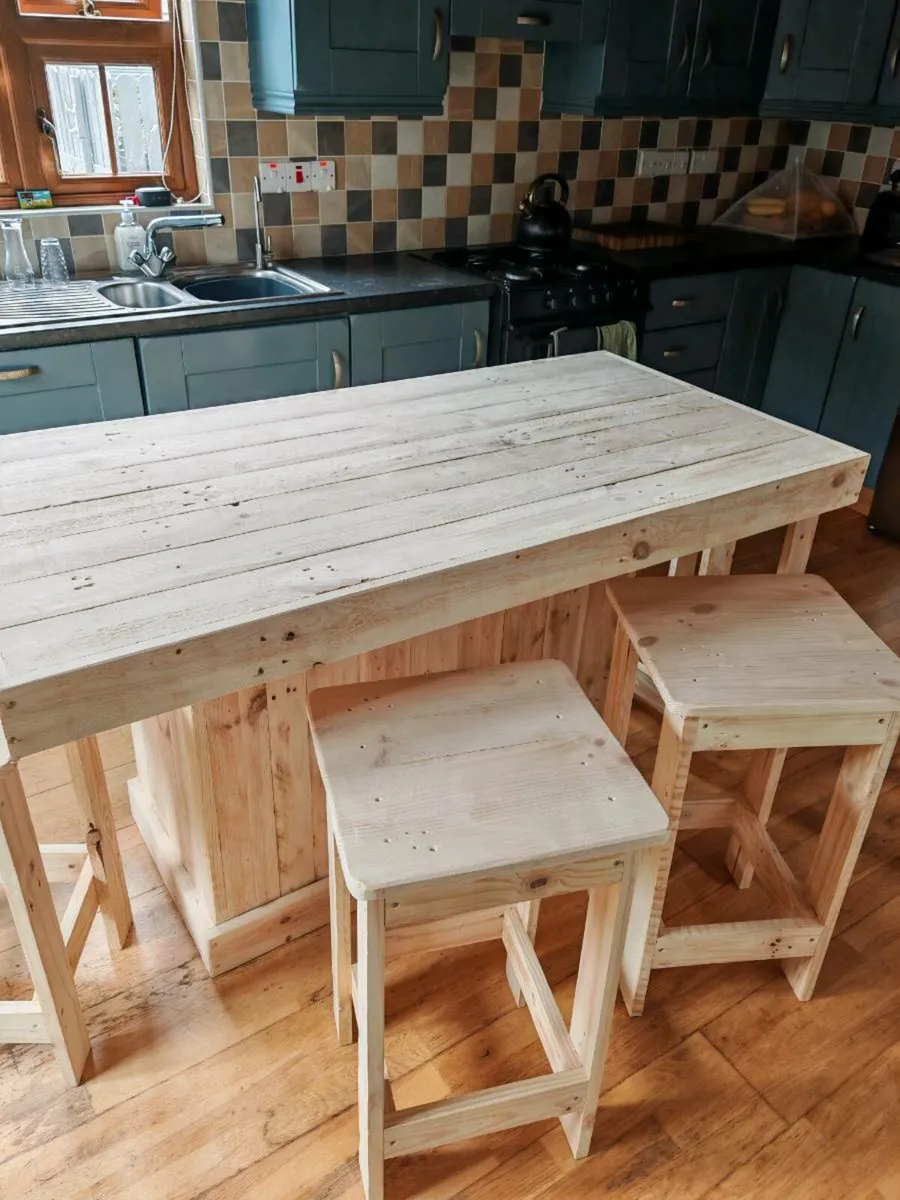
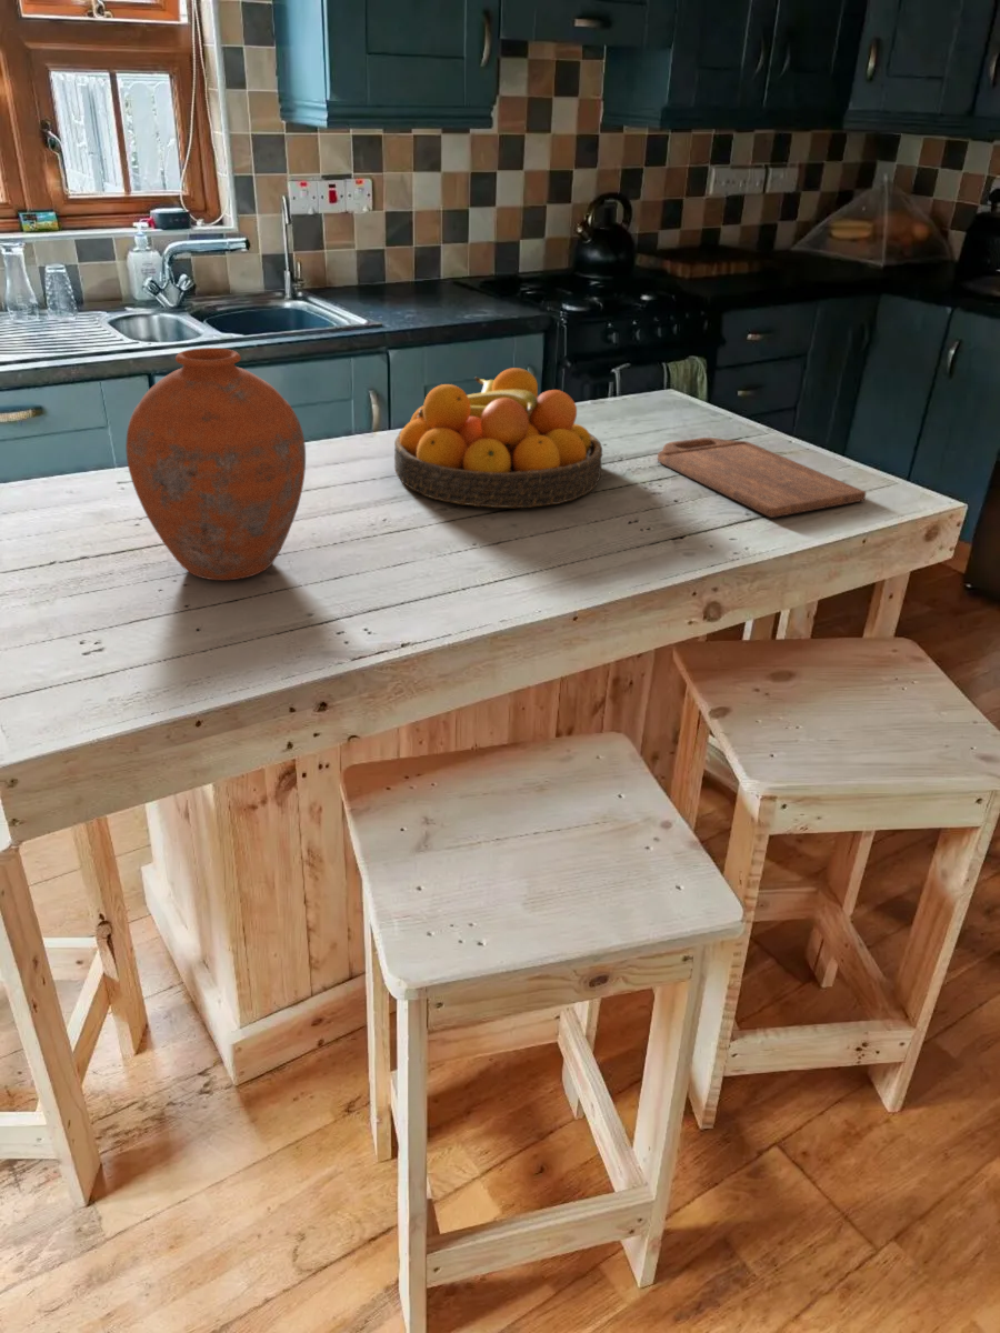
+ fruit bowl (498, 427)
+ vase (219, 464)
+ cutting board (748, 471)
